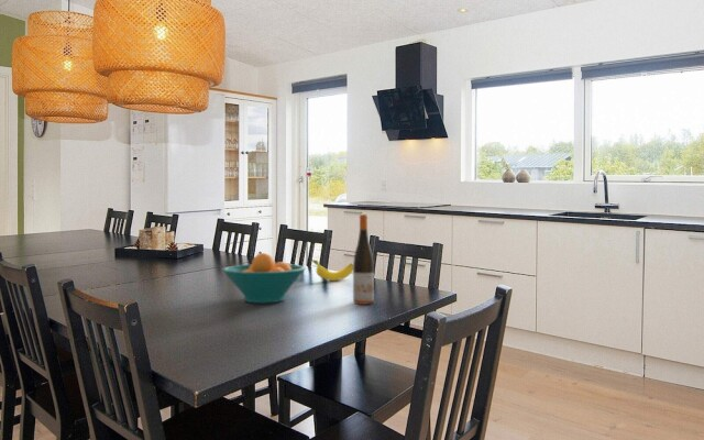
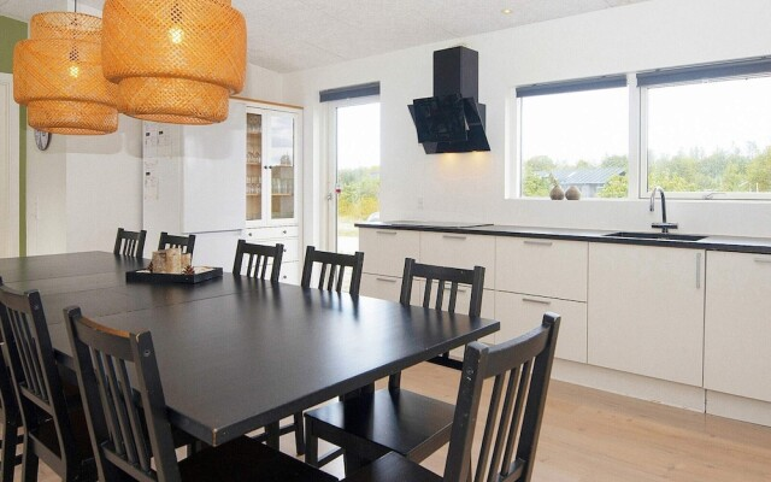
- fruit bowl (264, 276)
- banana (332, 272)
- wine bottle (363, 257)
